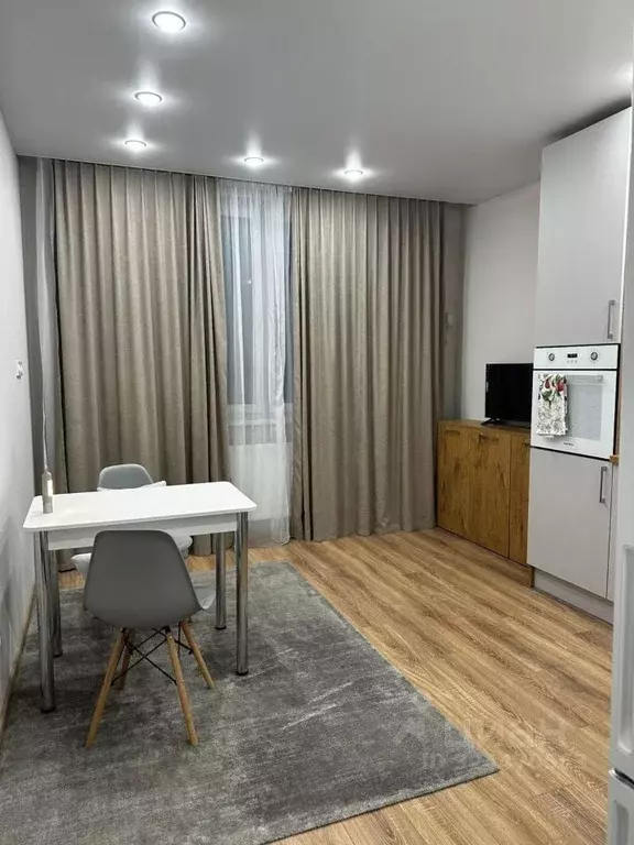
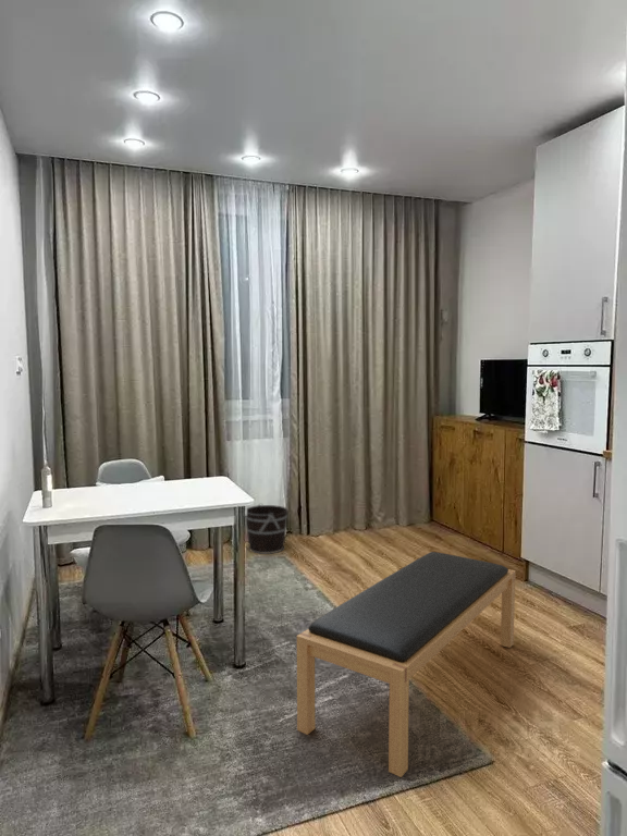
+ bench (420, 635)
+ bucket (266, 528)
